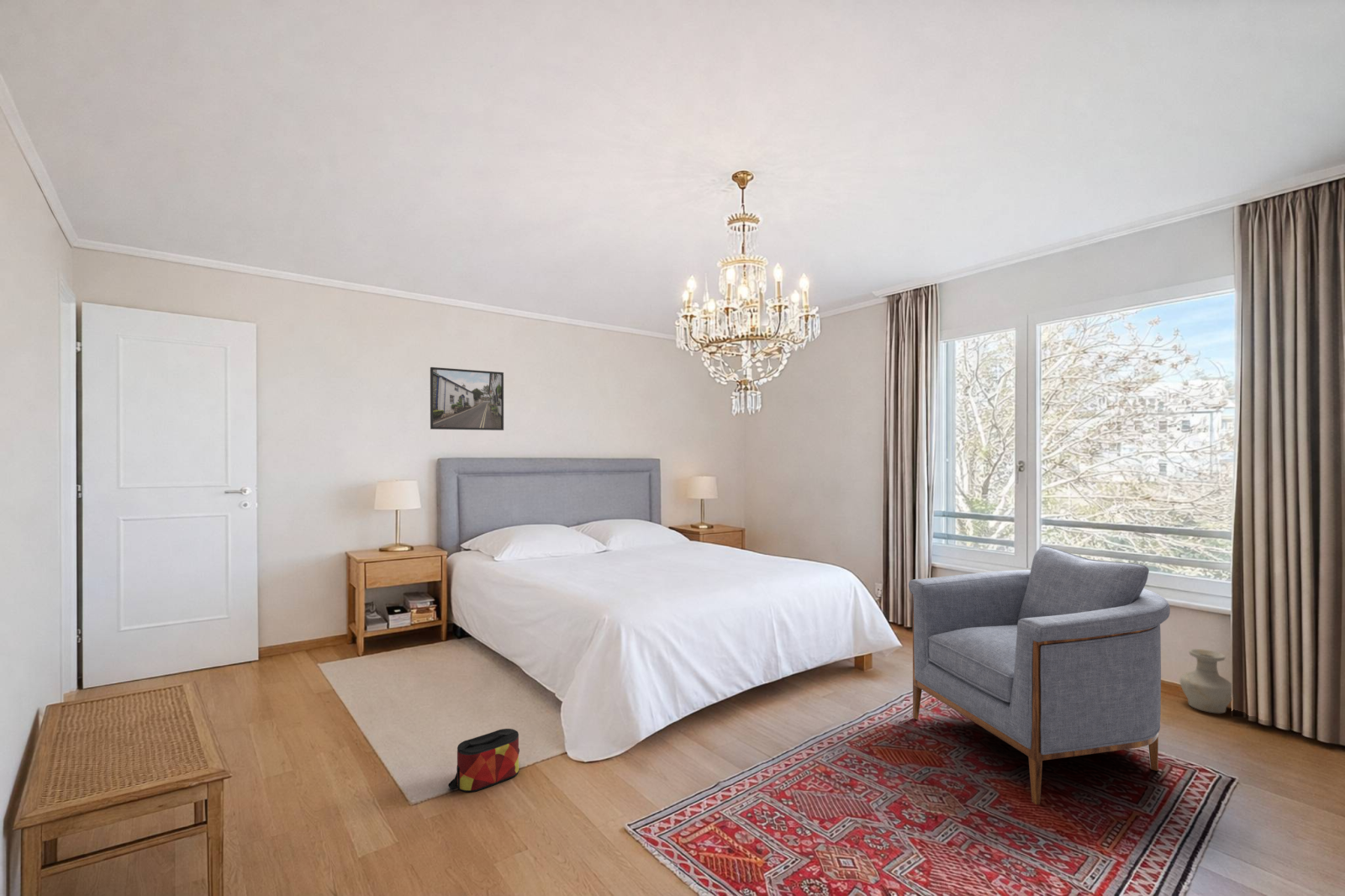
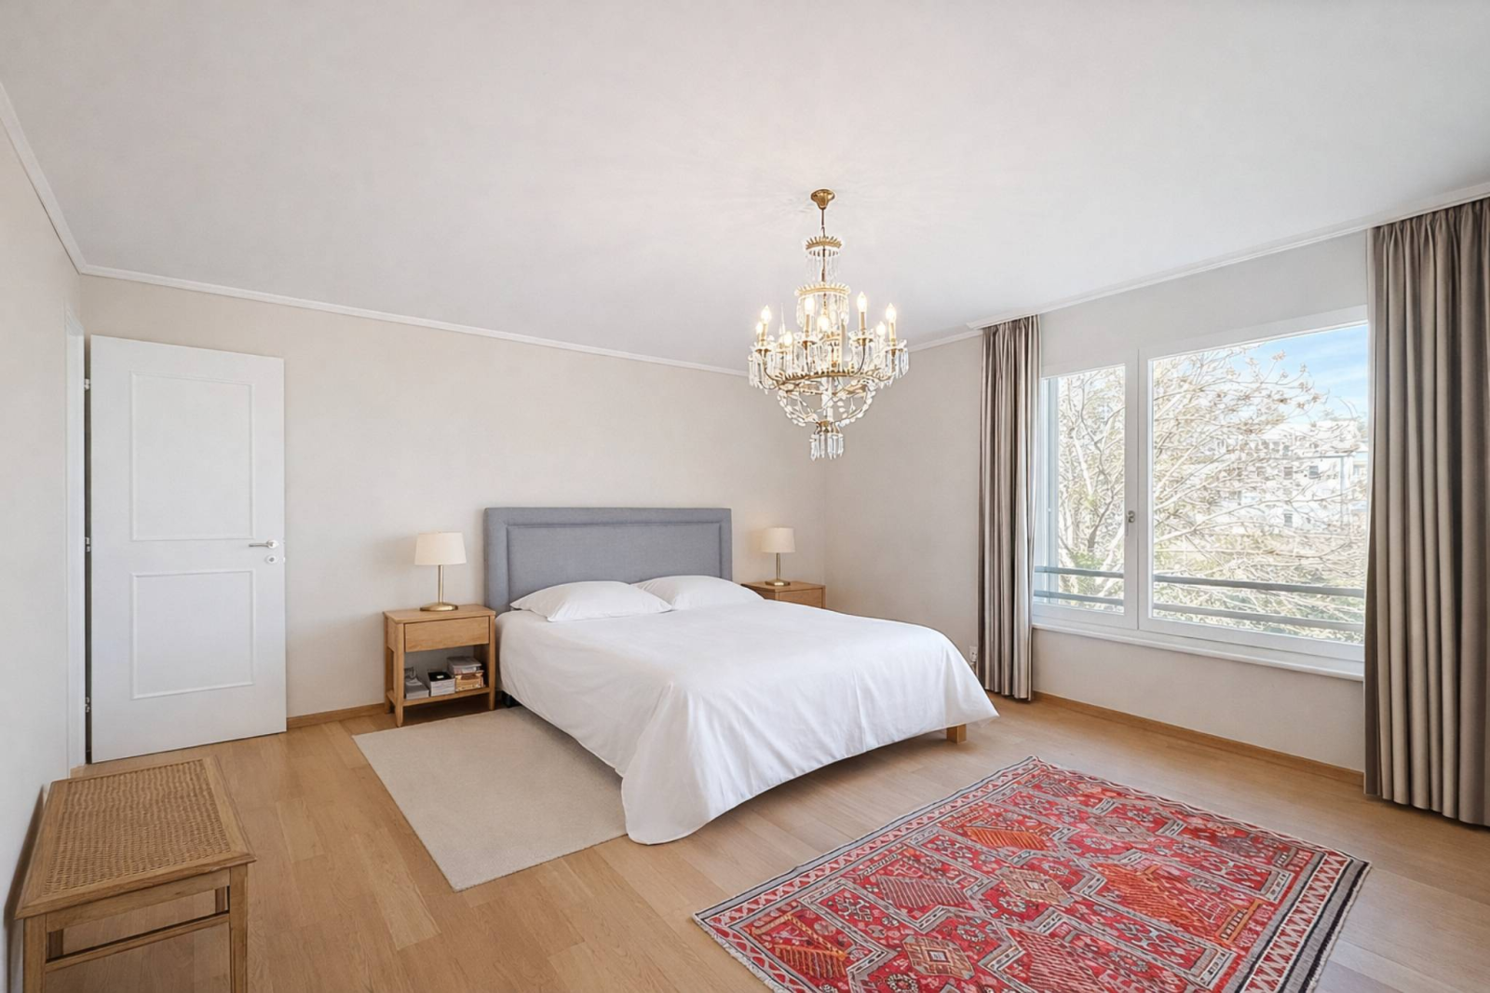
- armchair (1045, 651)
- vase (1206, 680)
- bag (486, 757)
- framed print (467, 399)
